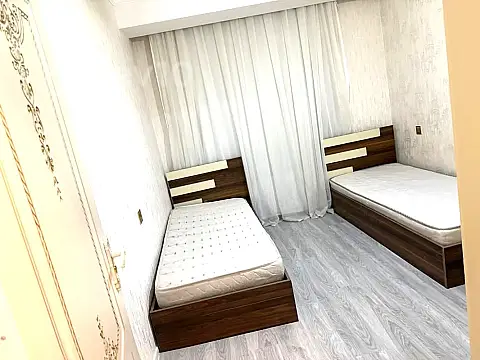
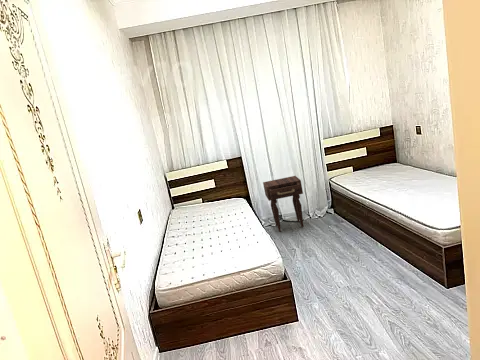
+ nightstand (293, 204)
